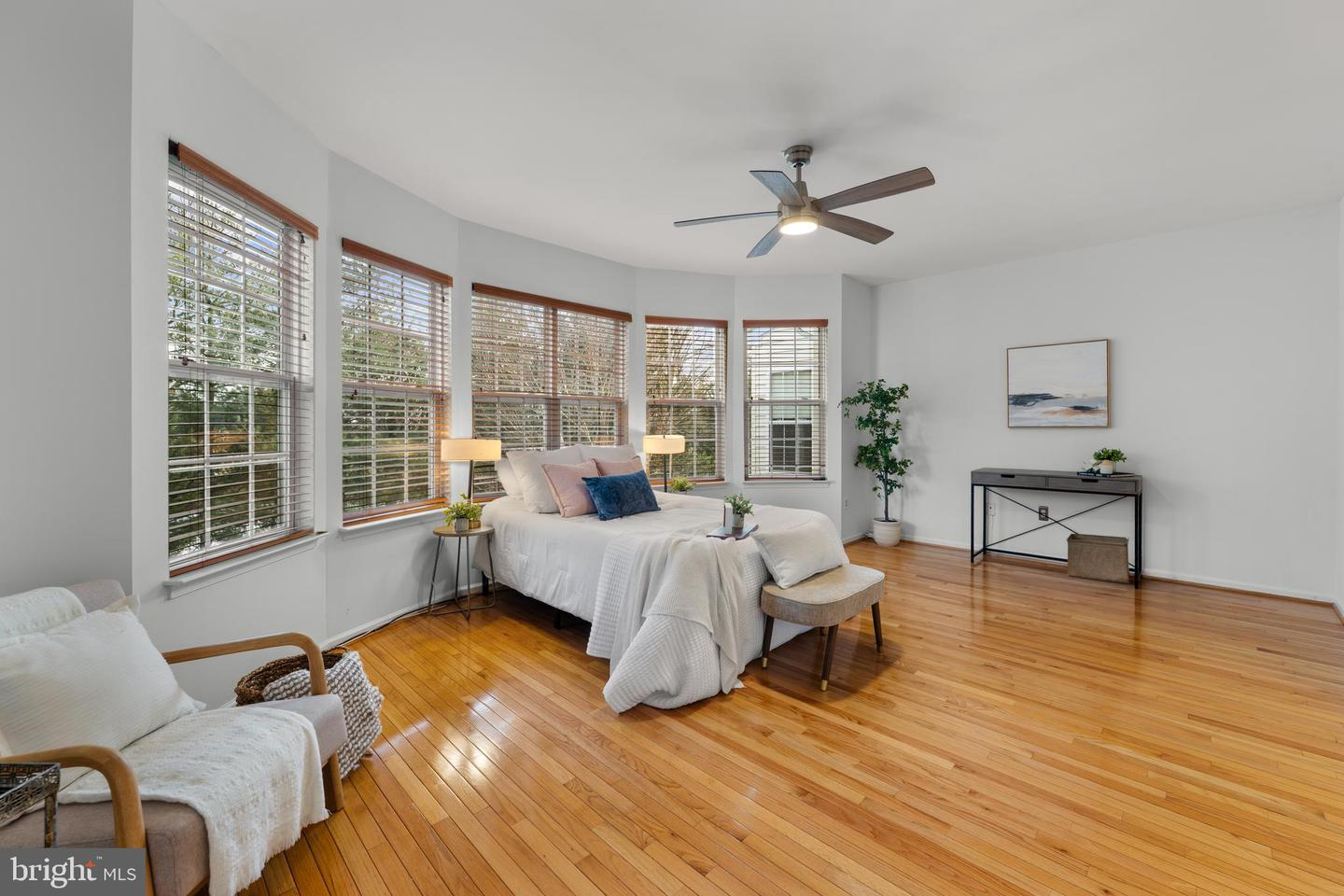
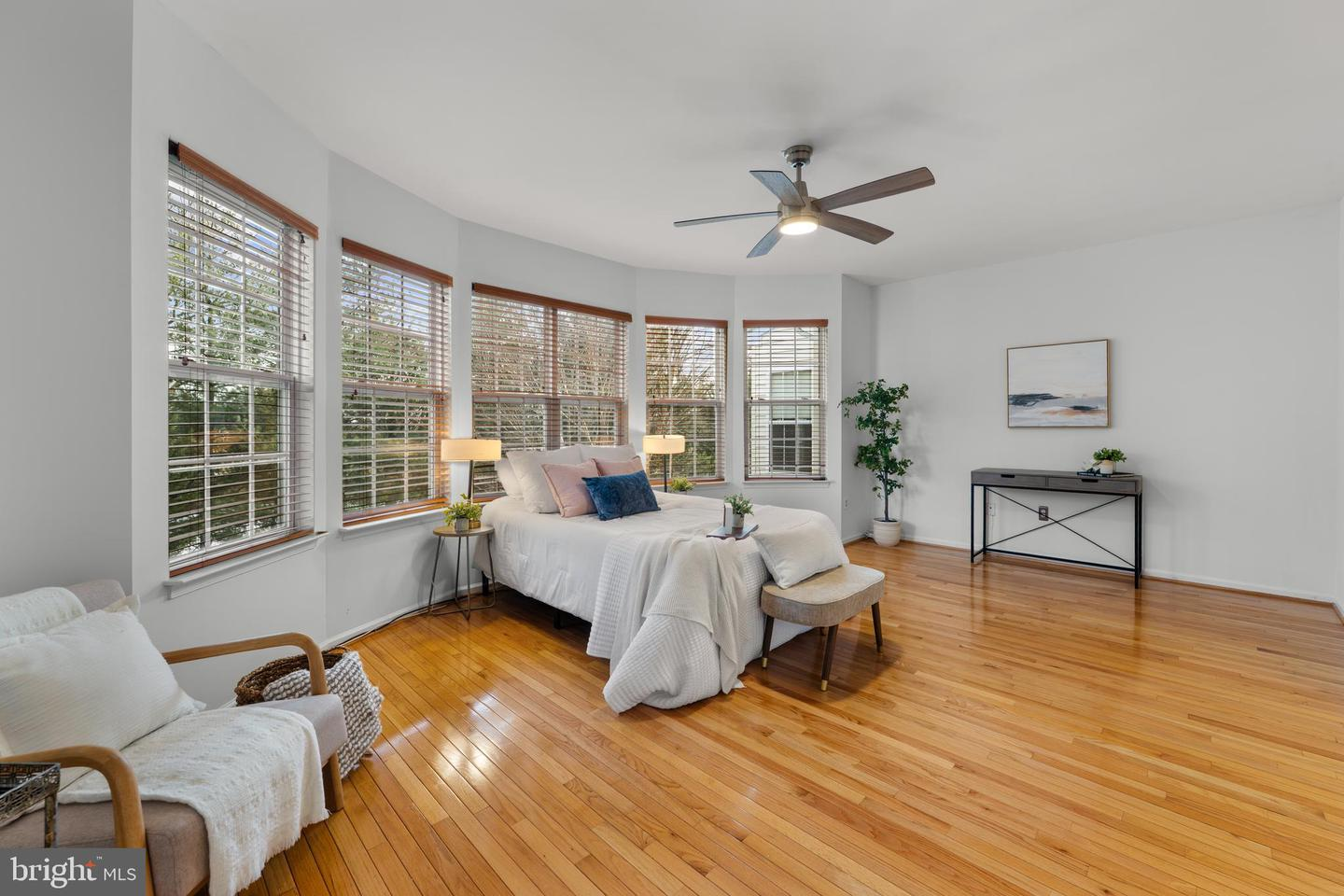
- storage bin (1099, 556)
